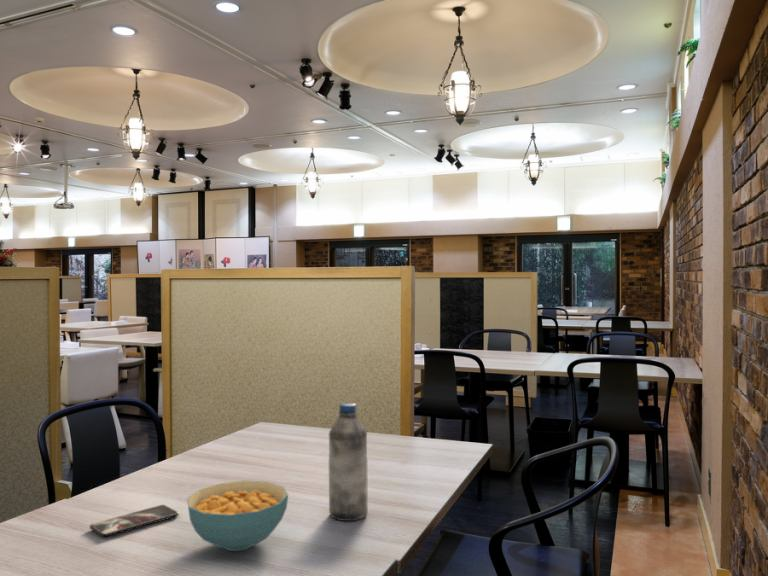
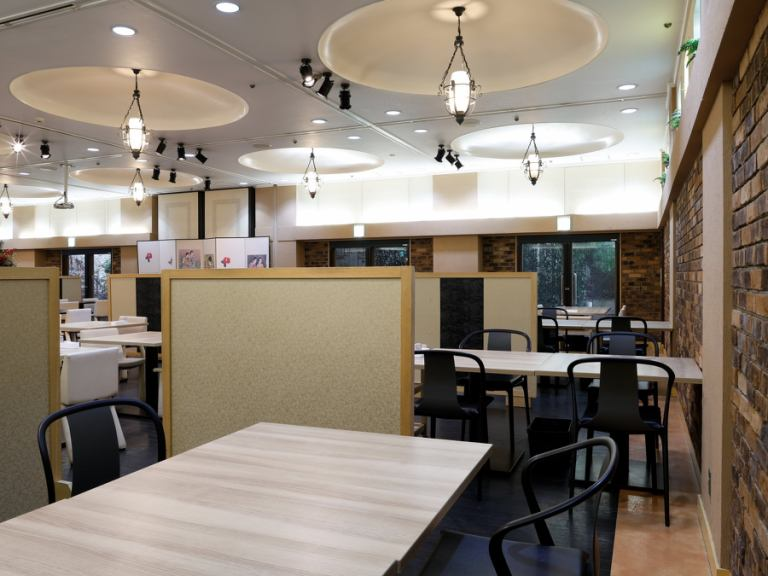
- water bottle (348, 459)
- smartphone (135, 520)
- cereal bowl (238, 520)
